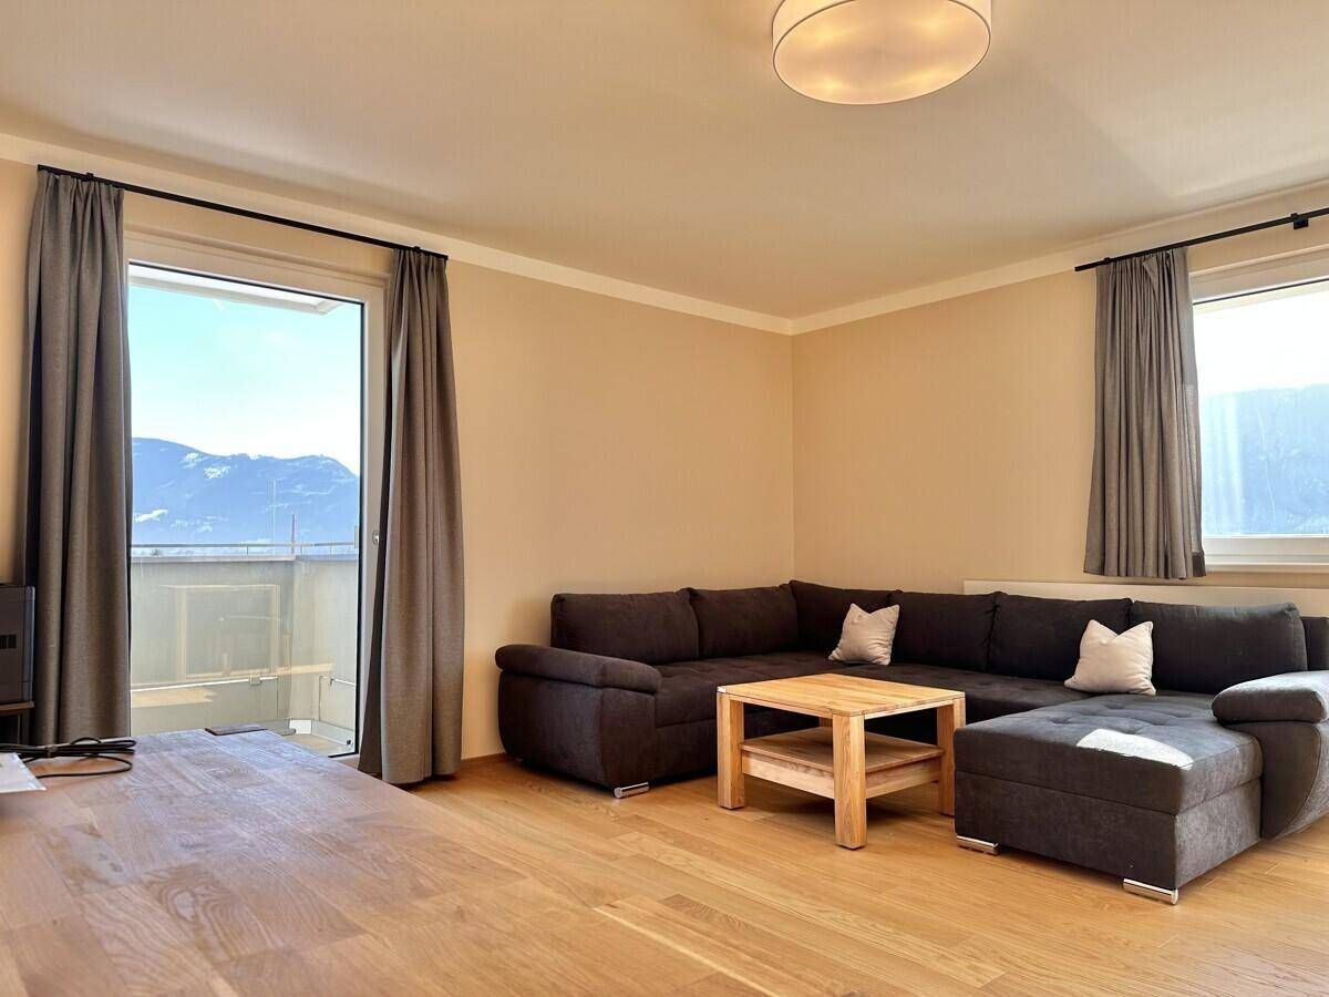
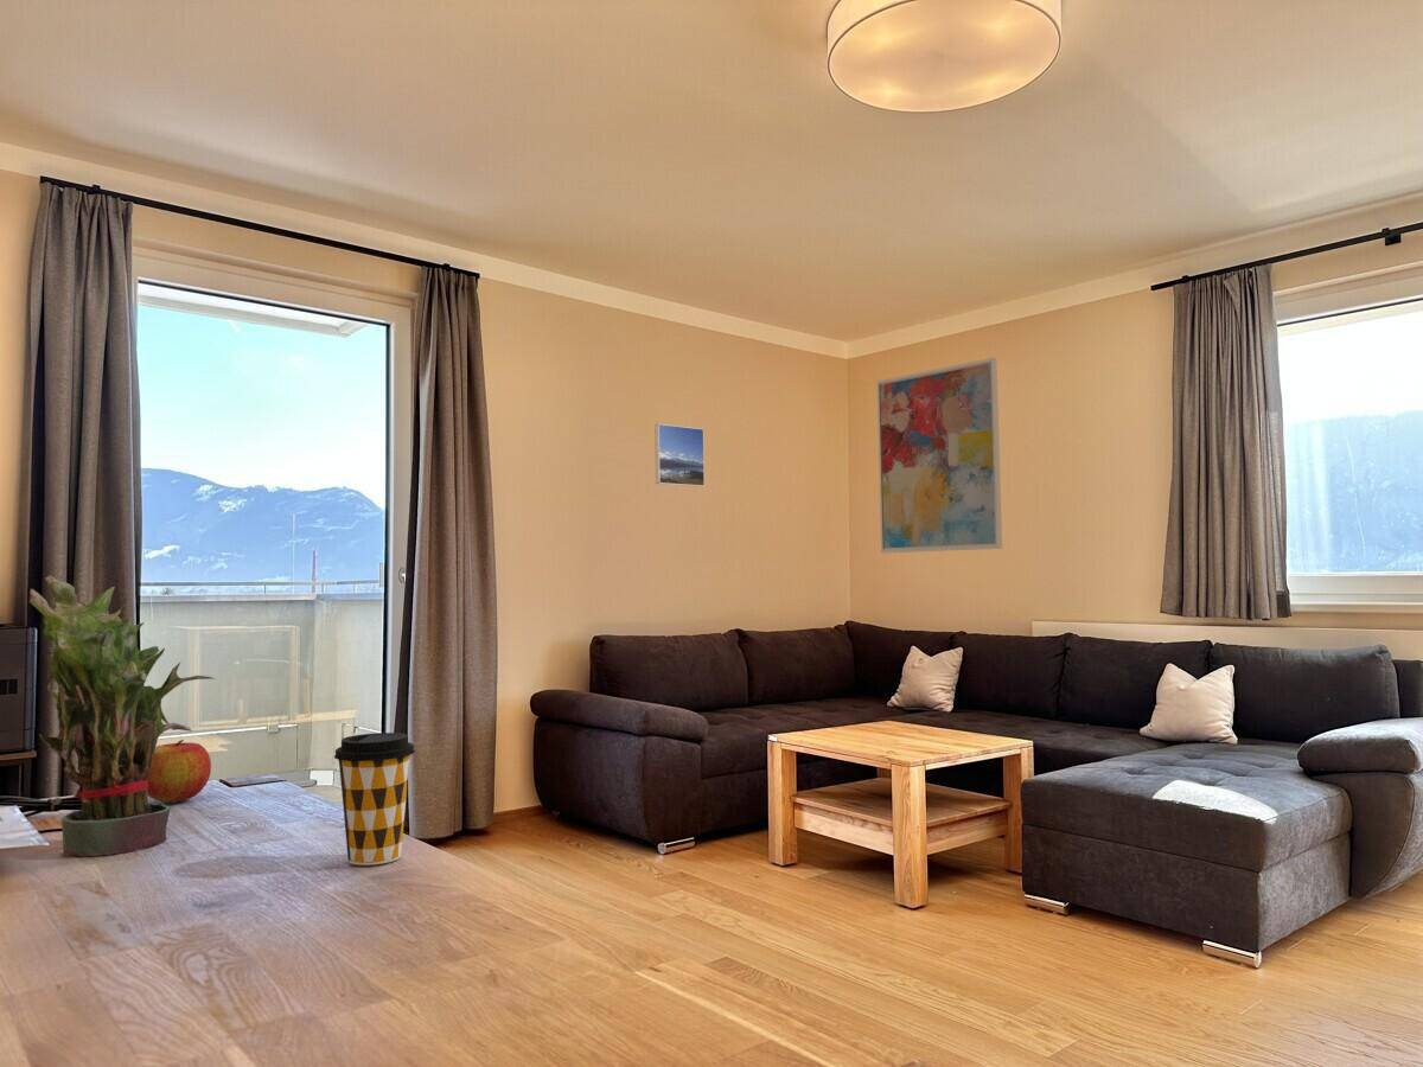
+ apple (174, 769)
+ coffee cup (375, 797)
+ wall art (936, 460)
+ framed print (679, 455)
+ potted plant (106, 705)
